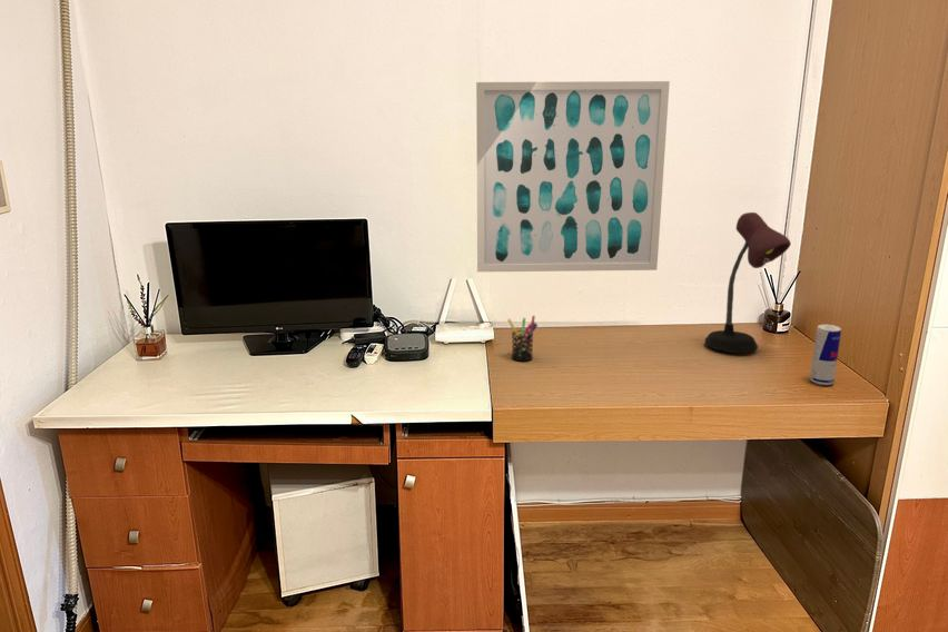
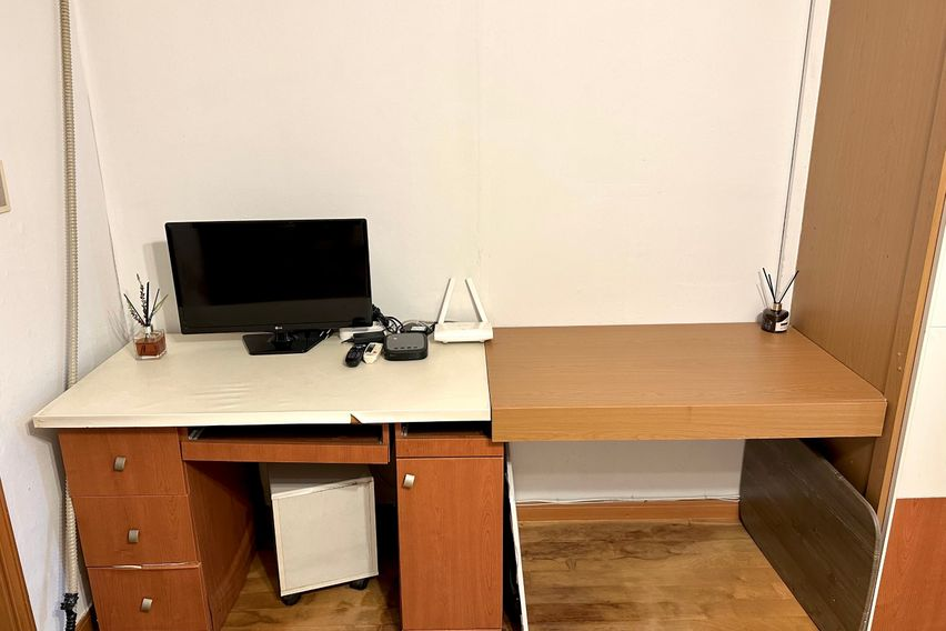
- beverage can (824, 354)
- desk lamp (734, 278)
- wall art (570, 179)
- pen holder (523, 335)
